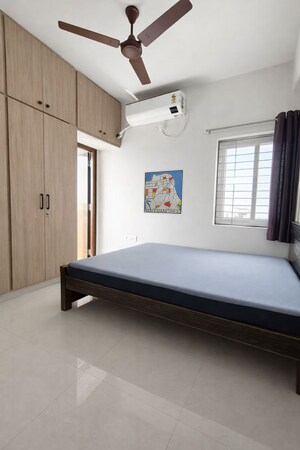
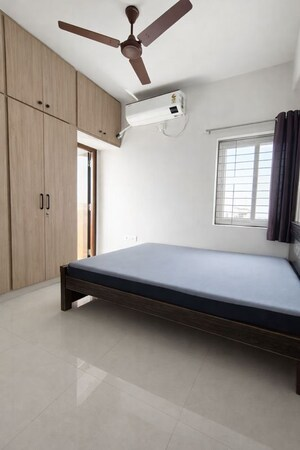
- wall art (162, 192)
